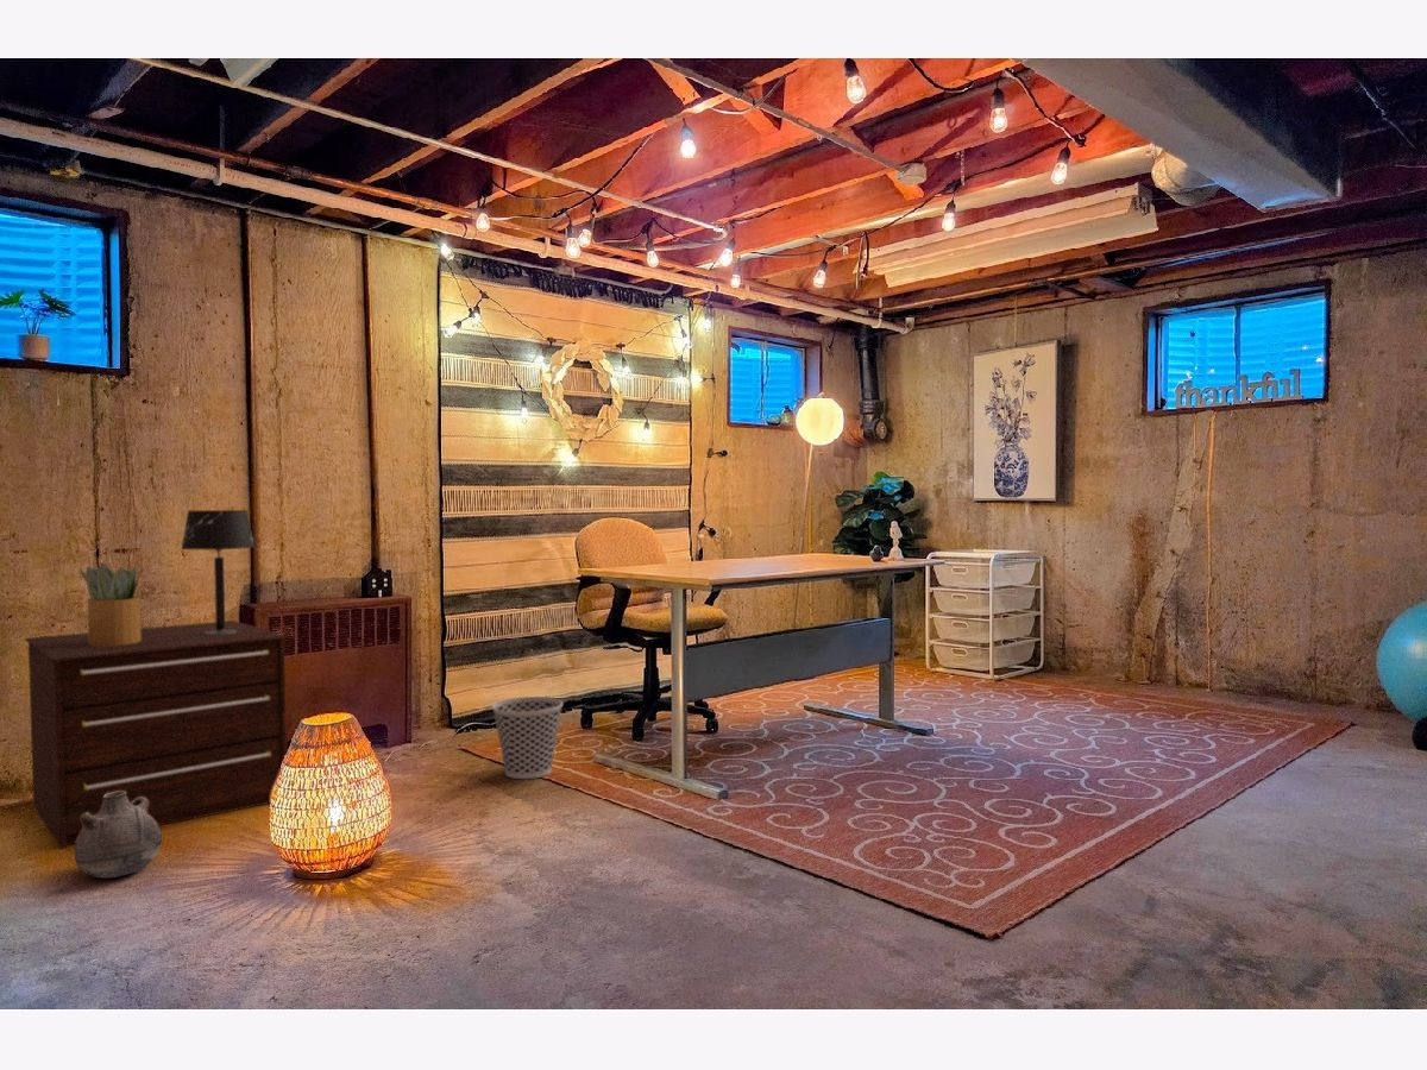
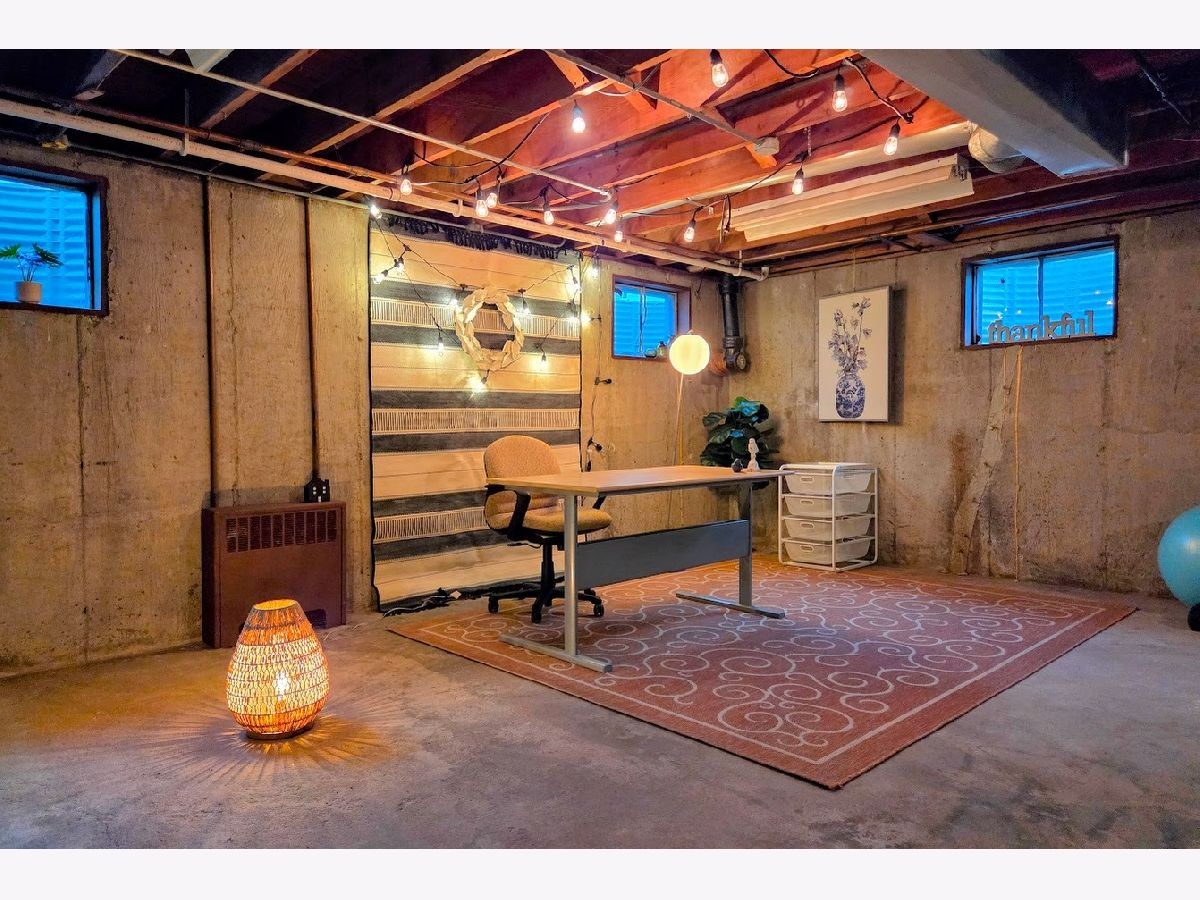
- potted plant (114, 603)
- wastebasket (528, 737)
- vase (118, 831)
- table lamp (219, 571)
- dresser (158, 720)
